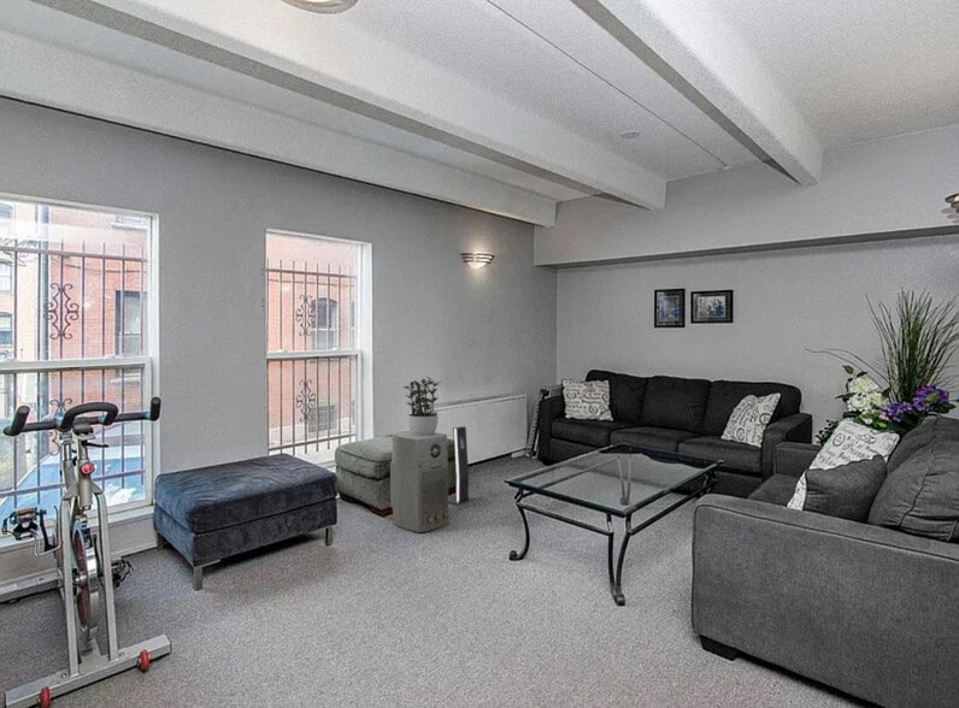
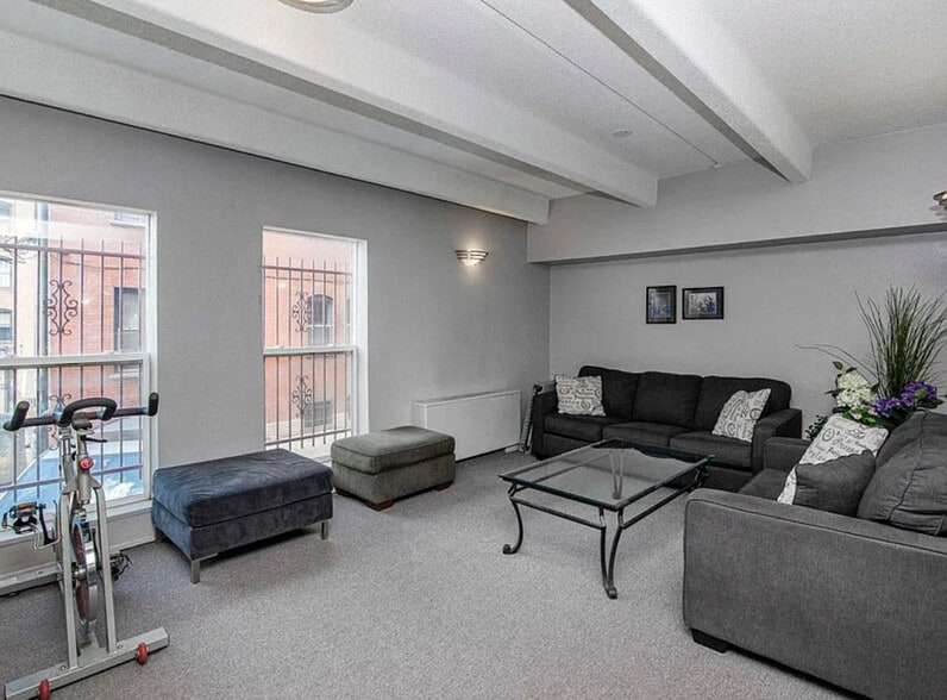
- air purifier (418, 478)
- speaker (460, 464)
- potted plant (420, 405)
